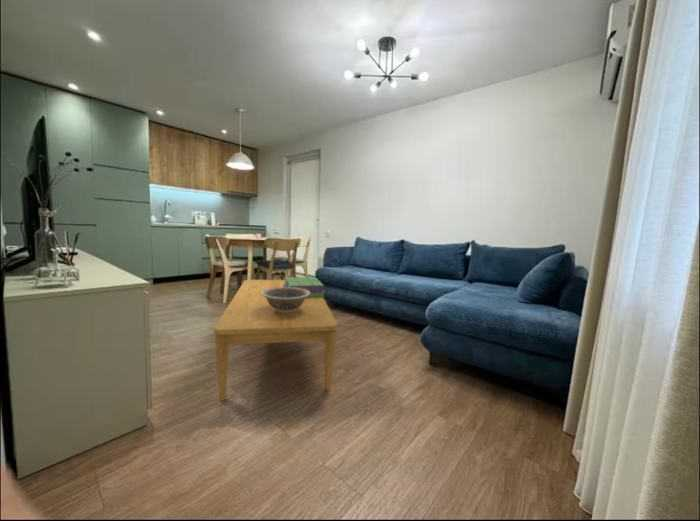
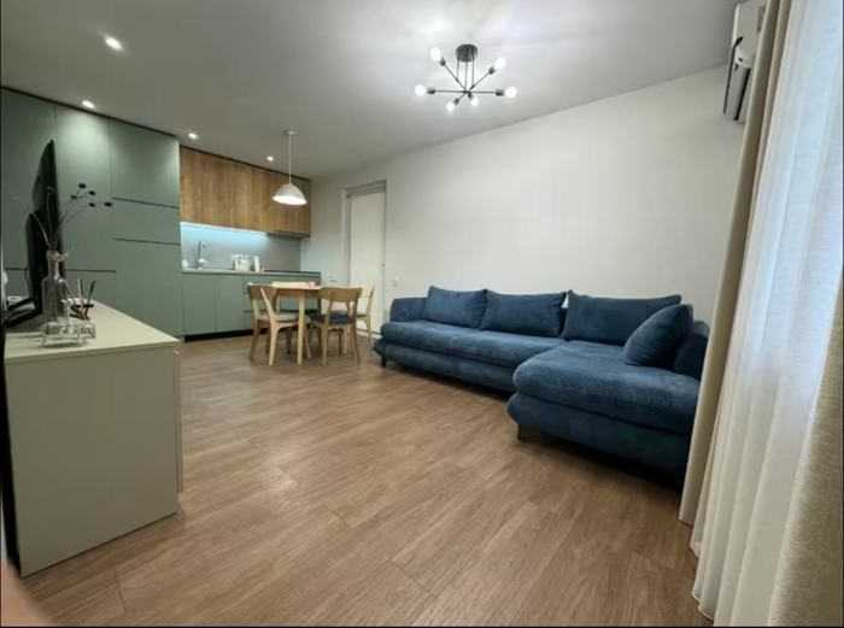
- decorative bowl (286, 300)
- stack of books (303, 286)
- coffee table (279, 324)
